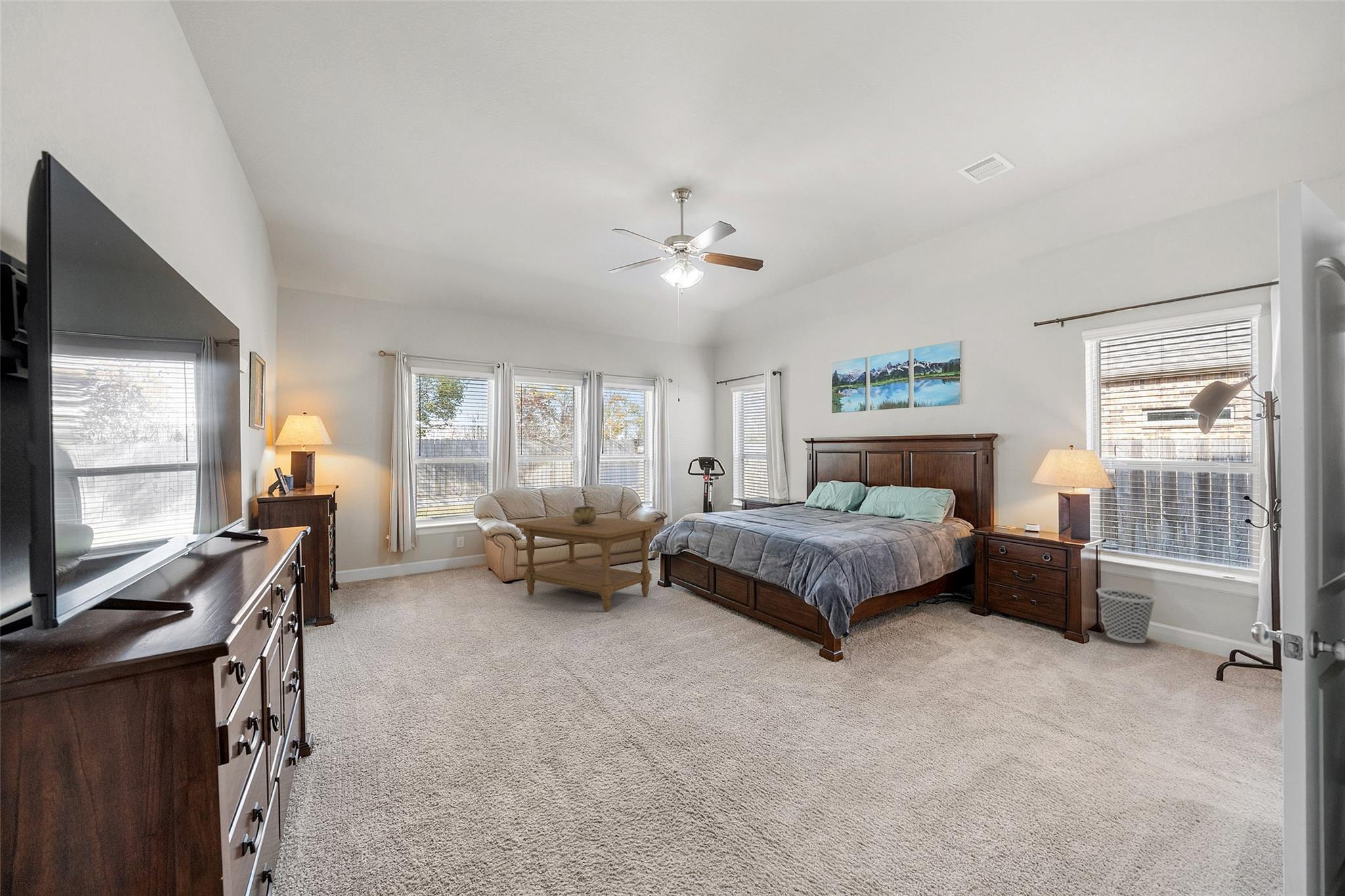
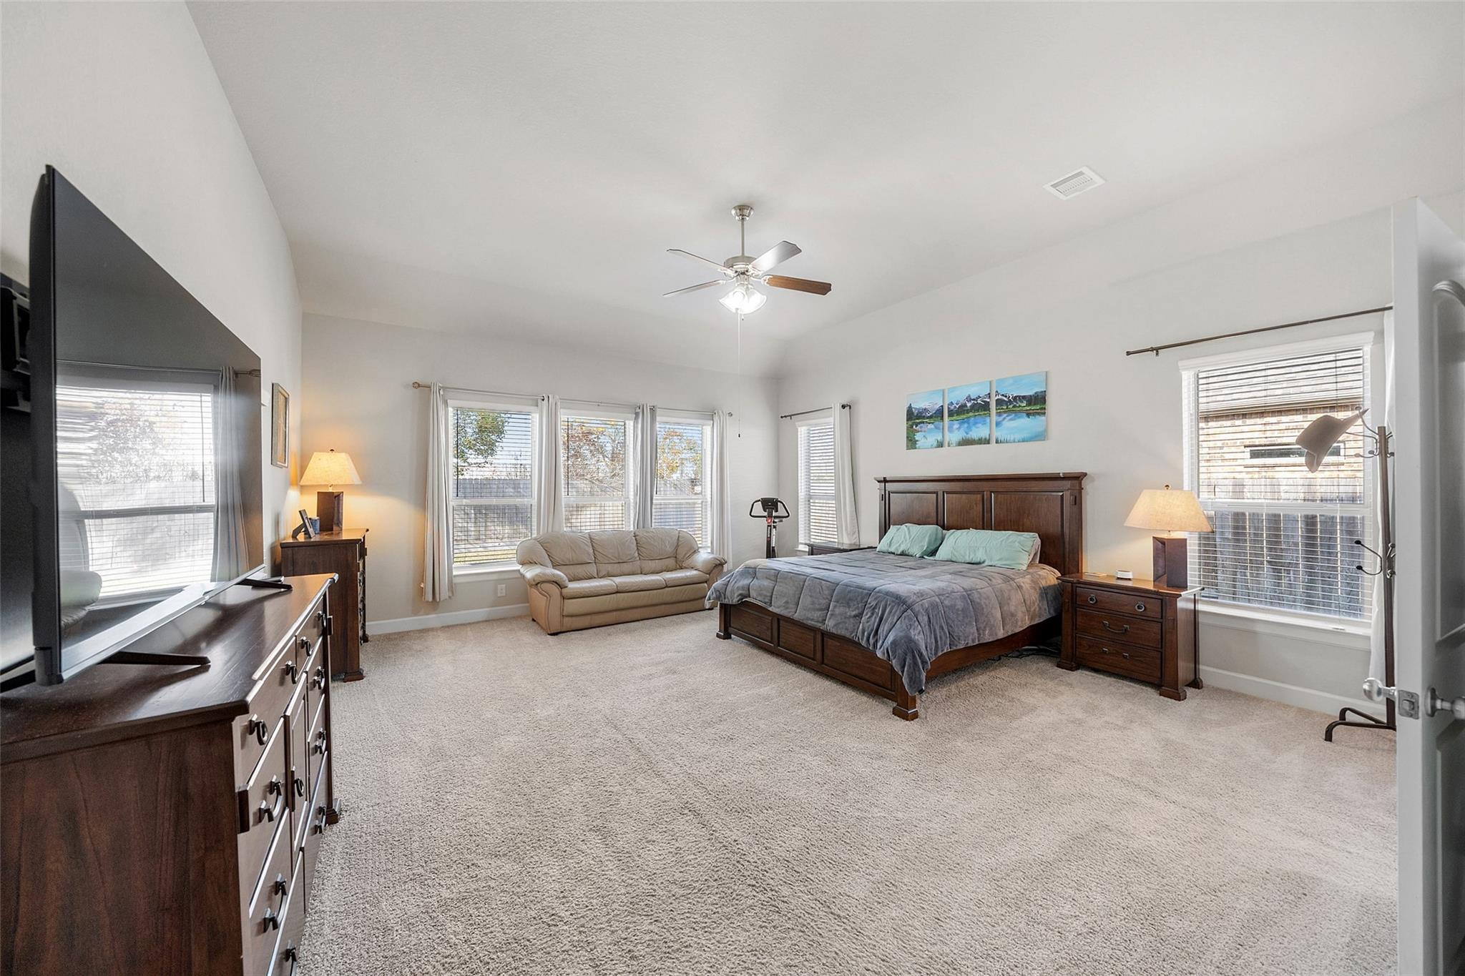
- coffee table (584, 564)
- decorative bowl (584, 515)
- wastebasket (1125, 616)
